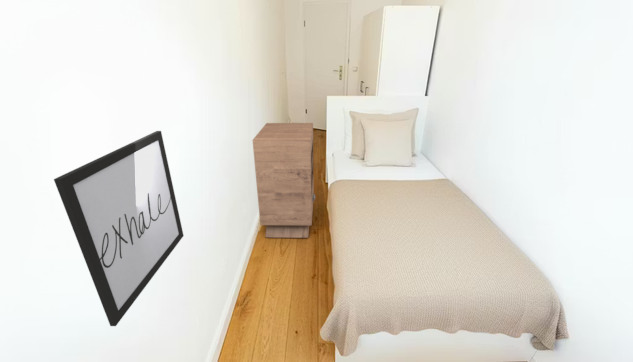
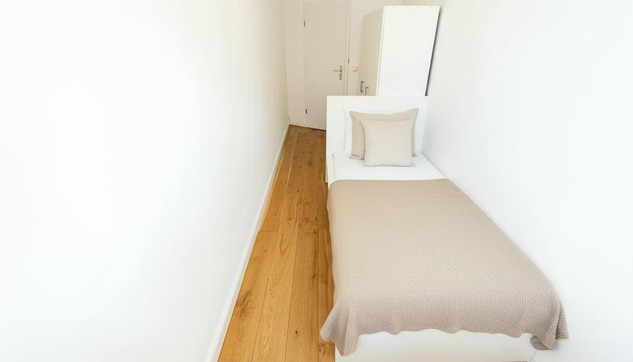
- nightstand (289, 178)
- wall art (138, 216)
